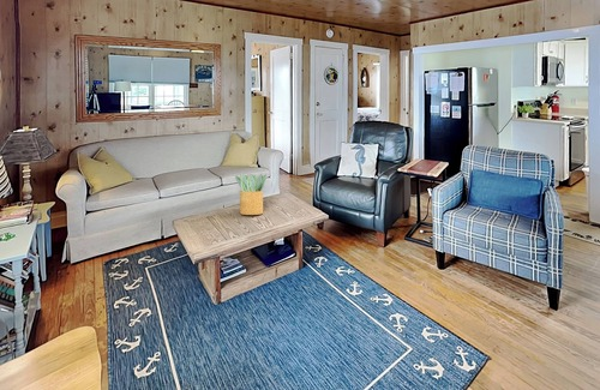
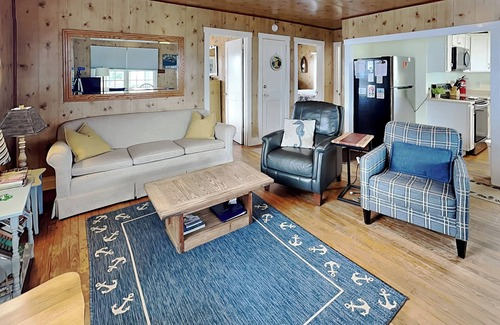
- potted plant (252, 193)
